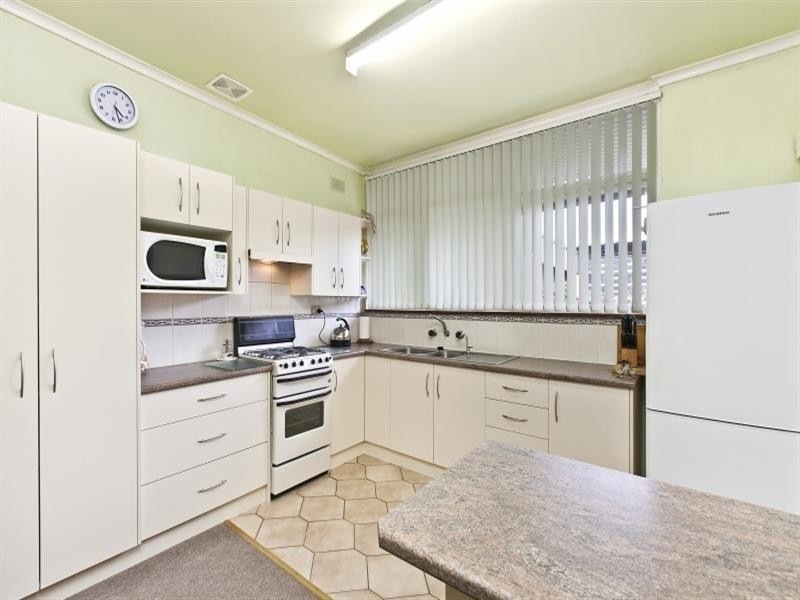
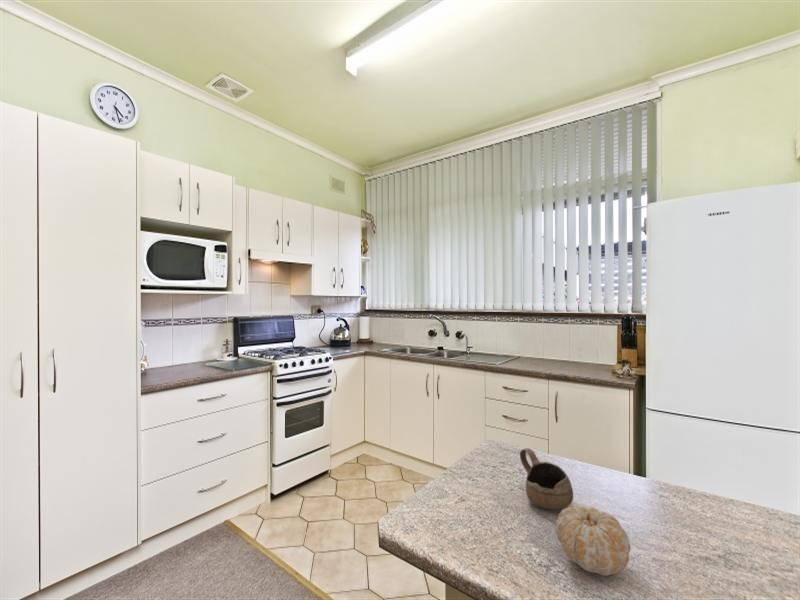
+ cup (546, 478)
+ fruit (591, 540)
